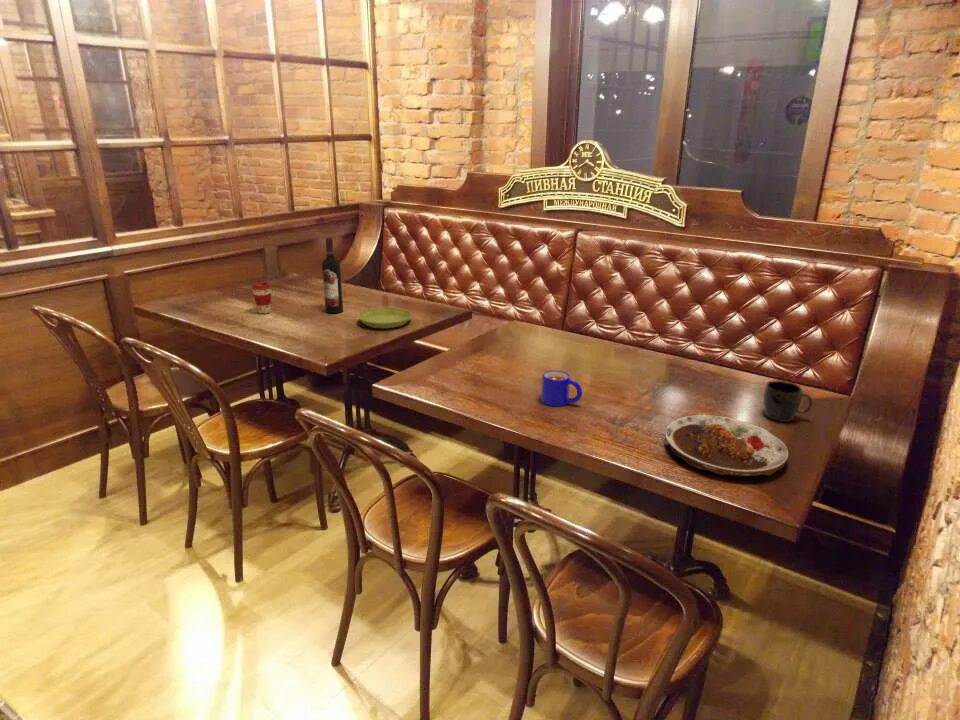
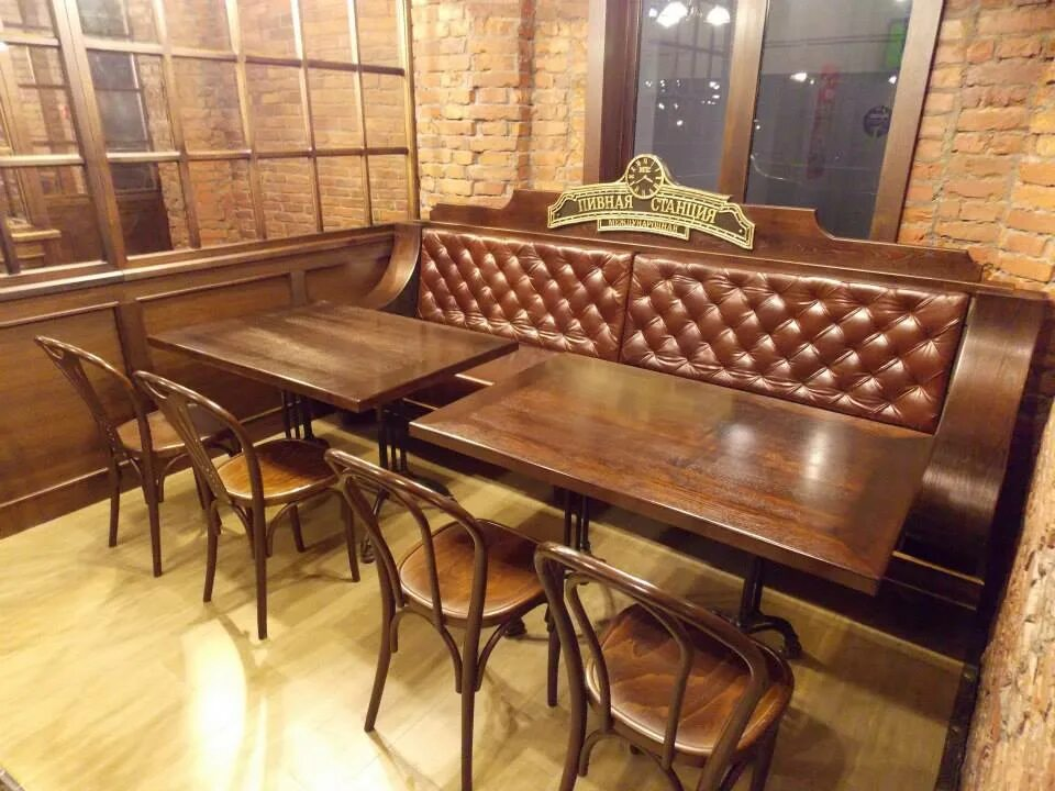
- wine bottle (331, 275)
- plate (725, 441)
- saucer (385, 318)
- mug (786, 402)
- mug (562, 389)
- coffee cup (262, 298)
